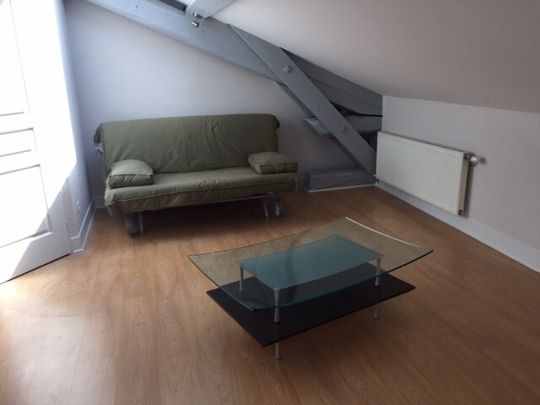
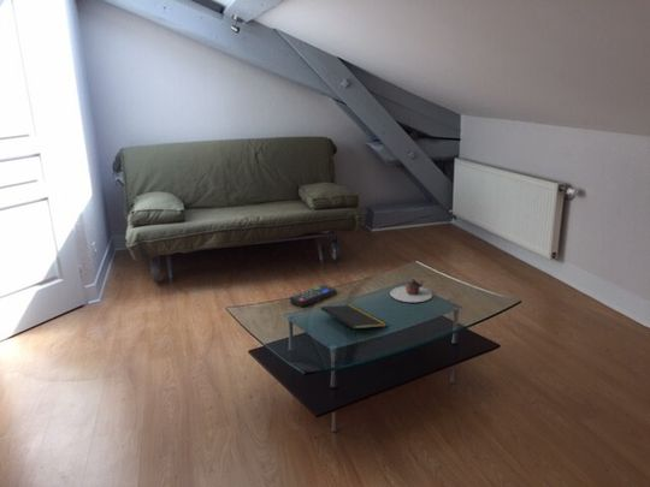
+ teapot (410, 284)
+ remote control (313, 295)
+ notepad (353, 316)
